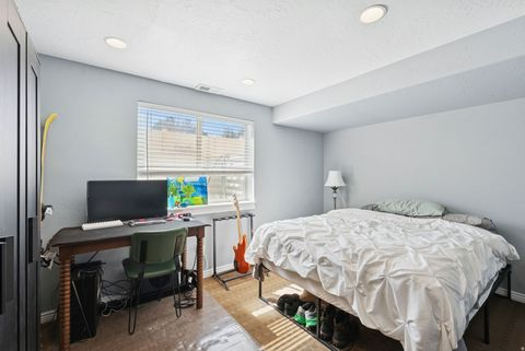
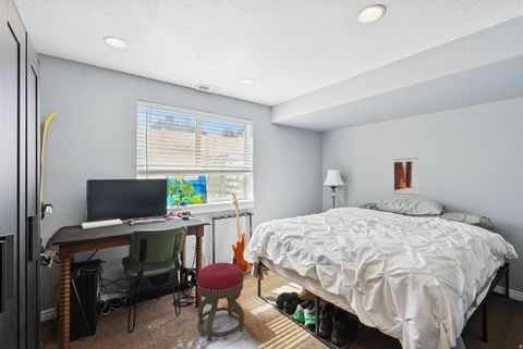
+ stool (220, 297)
+ wall art (404, 176)
